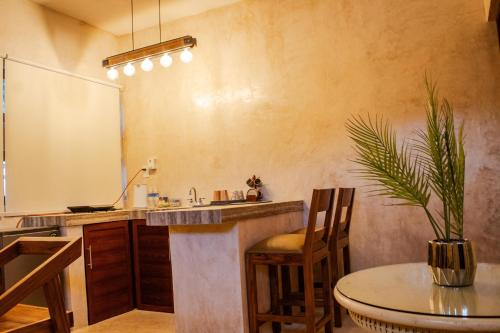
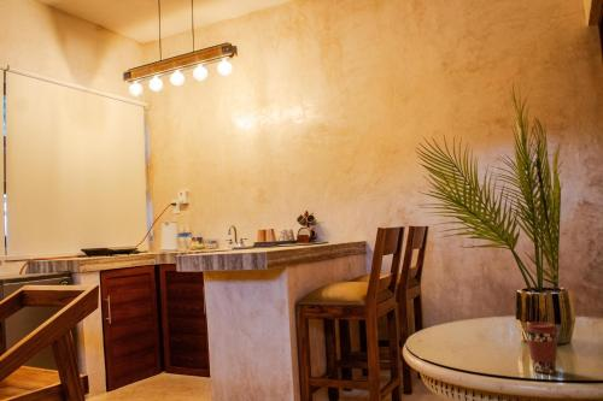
+ coffee cup (541, 347)
